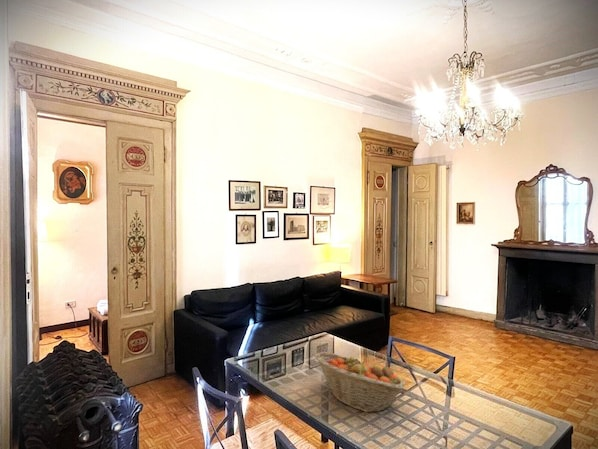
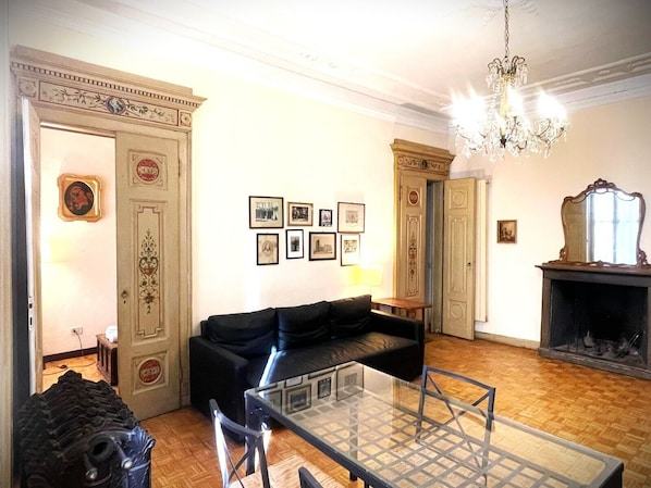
- fruit basket (357, 376)
